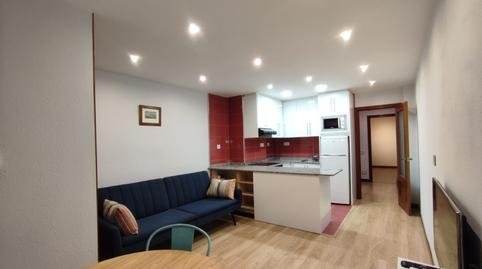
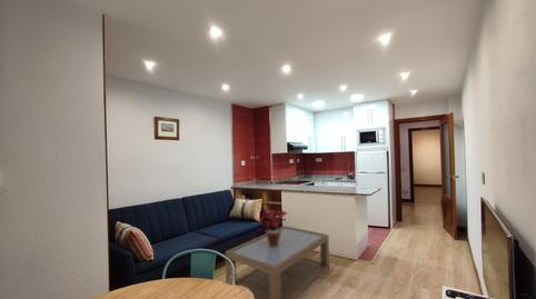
+ potted plant (271, 225)
+ coffee table (281, 260)
